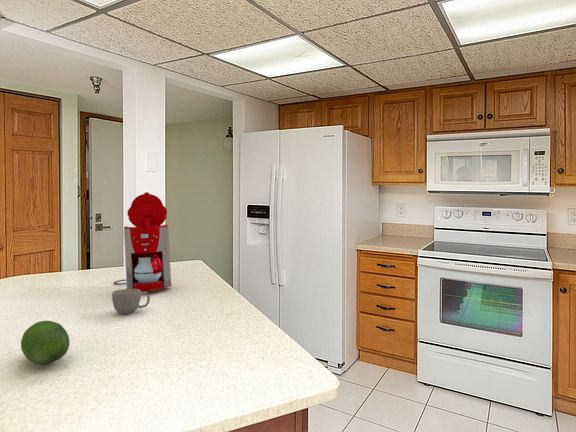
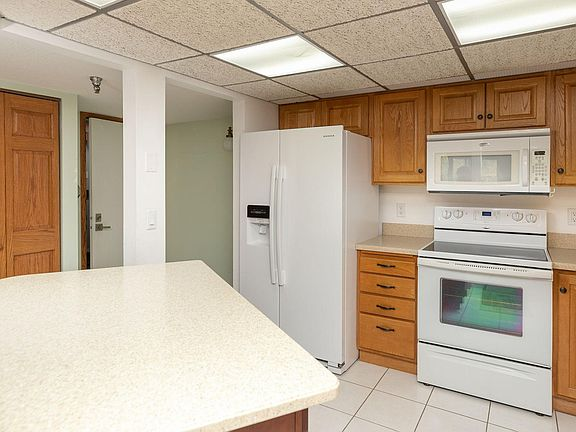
- fruit (44, 340)
- coffee maker (142, 238)
- mug (131, 301)
